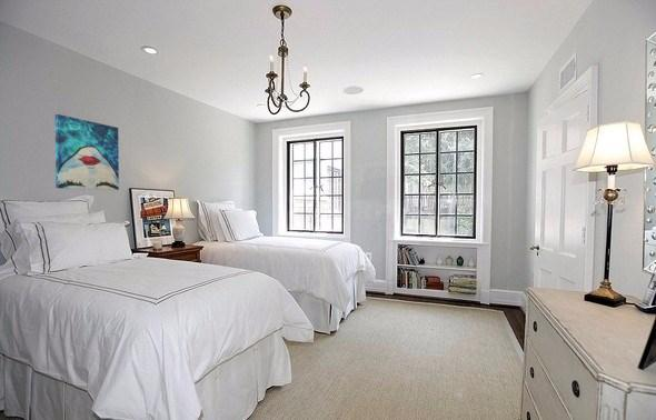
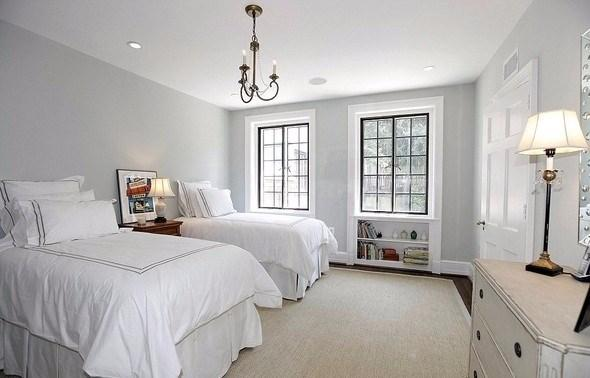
- wall art (89, 156)
